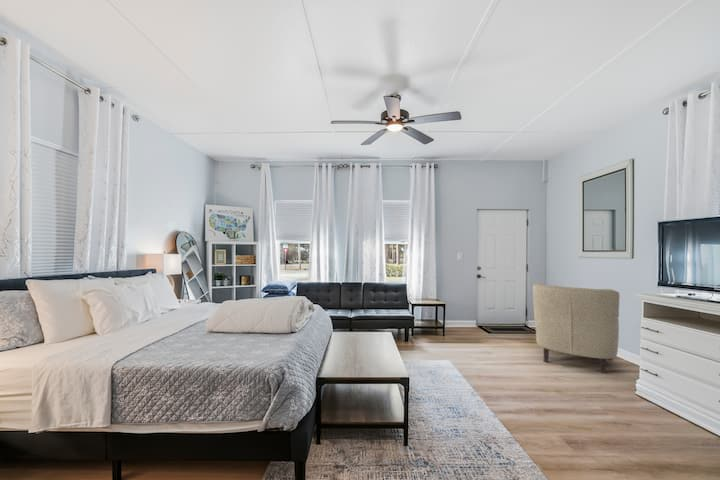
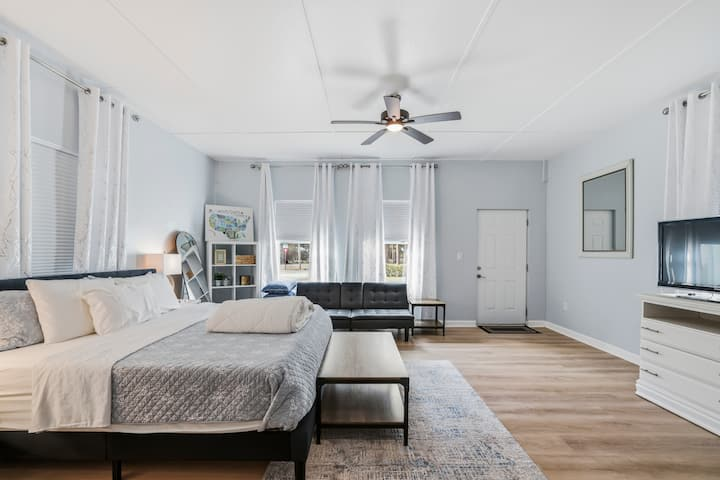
- chair (574, 323)
